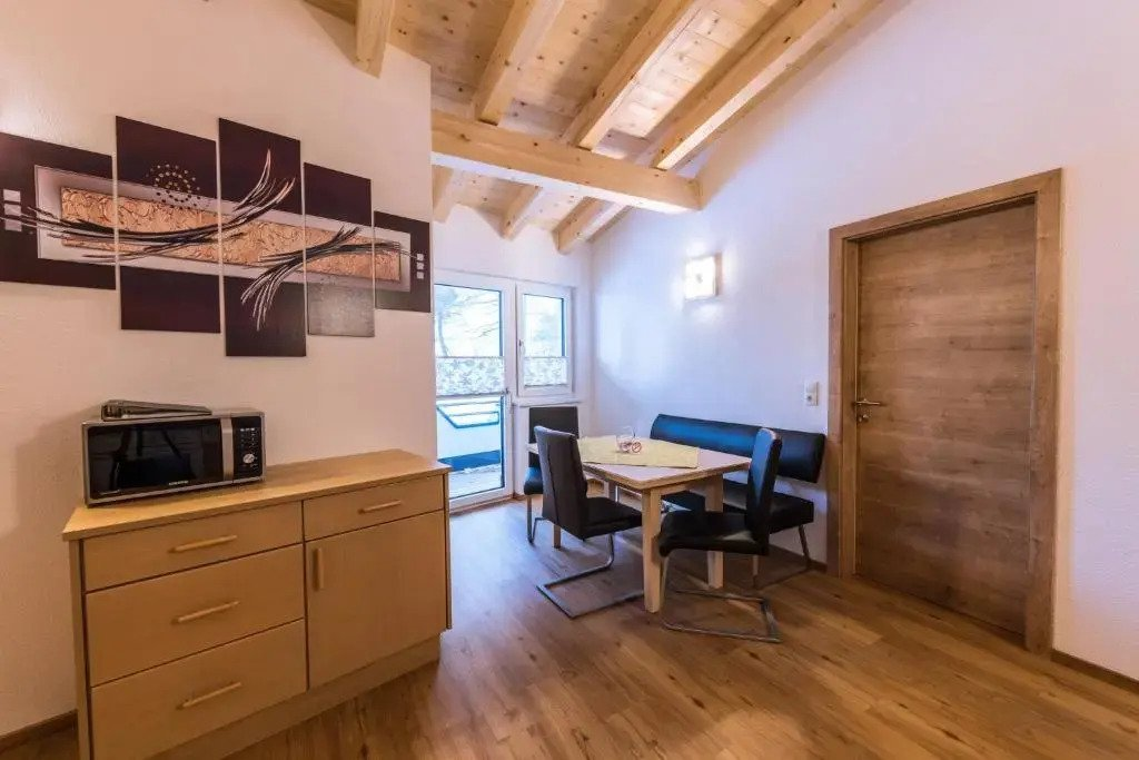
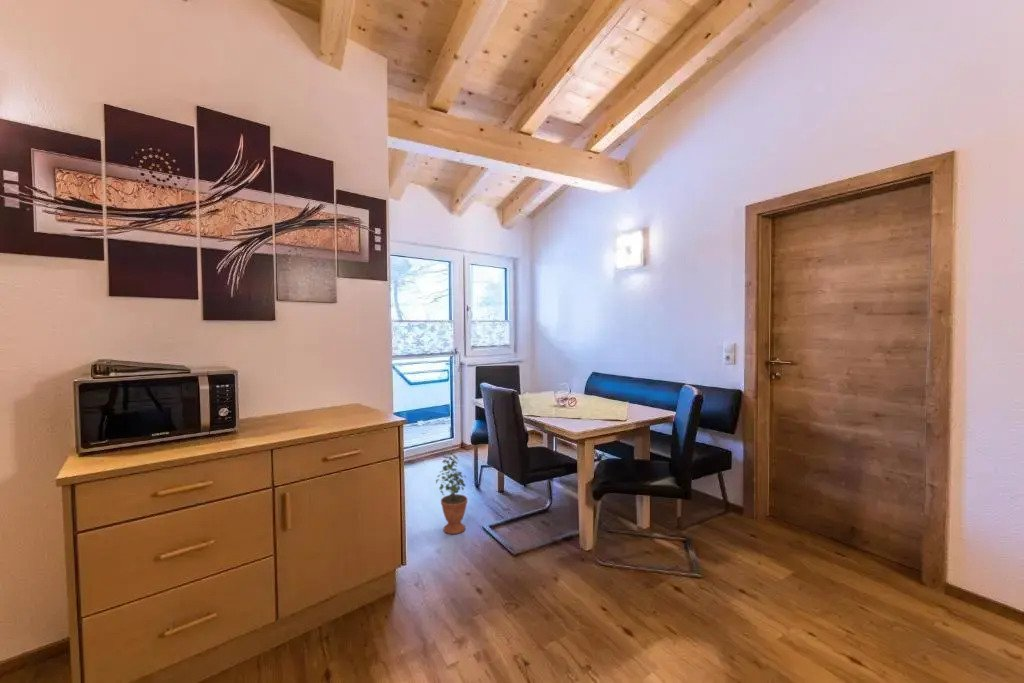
+ potted plant (451, 491)
